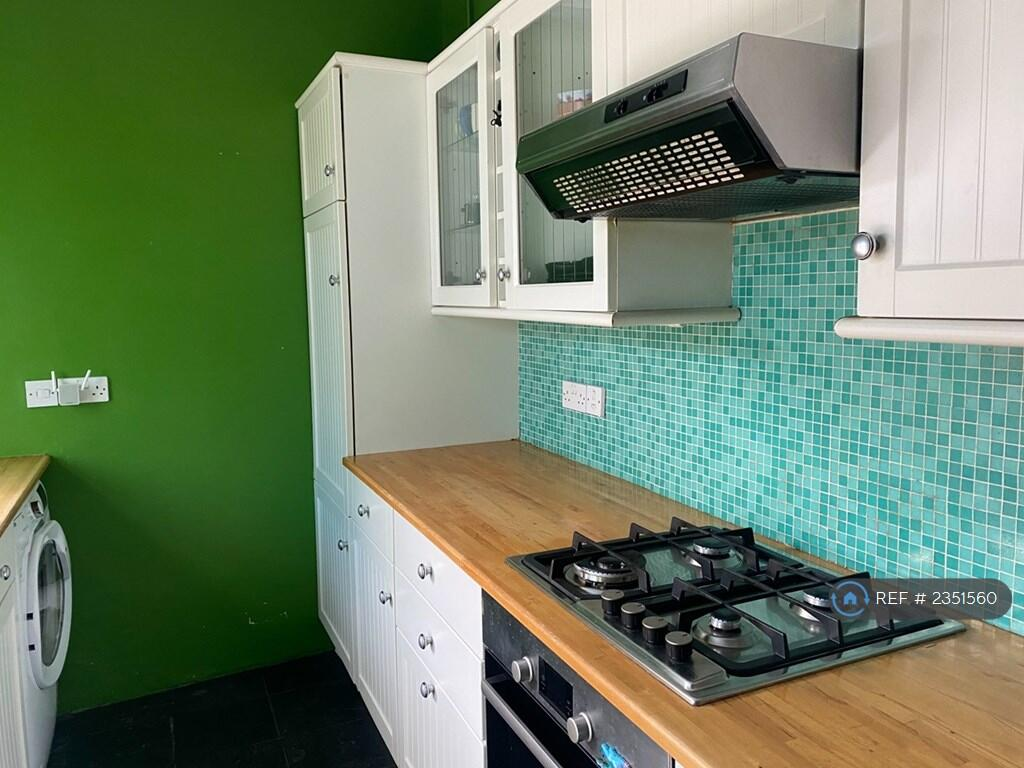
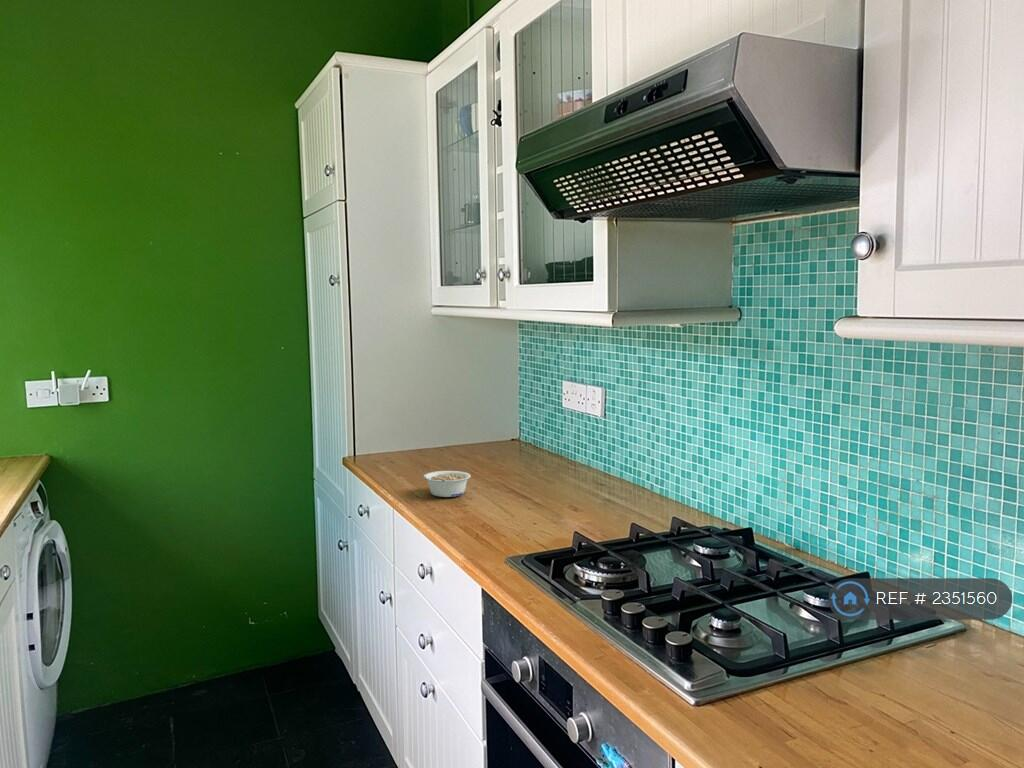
+ legume (448, 483)
